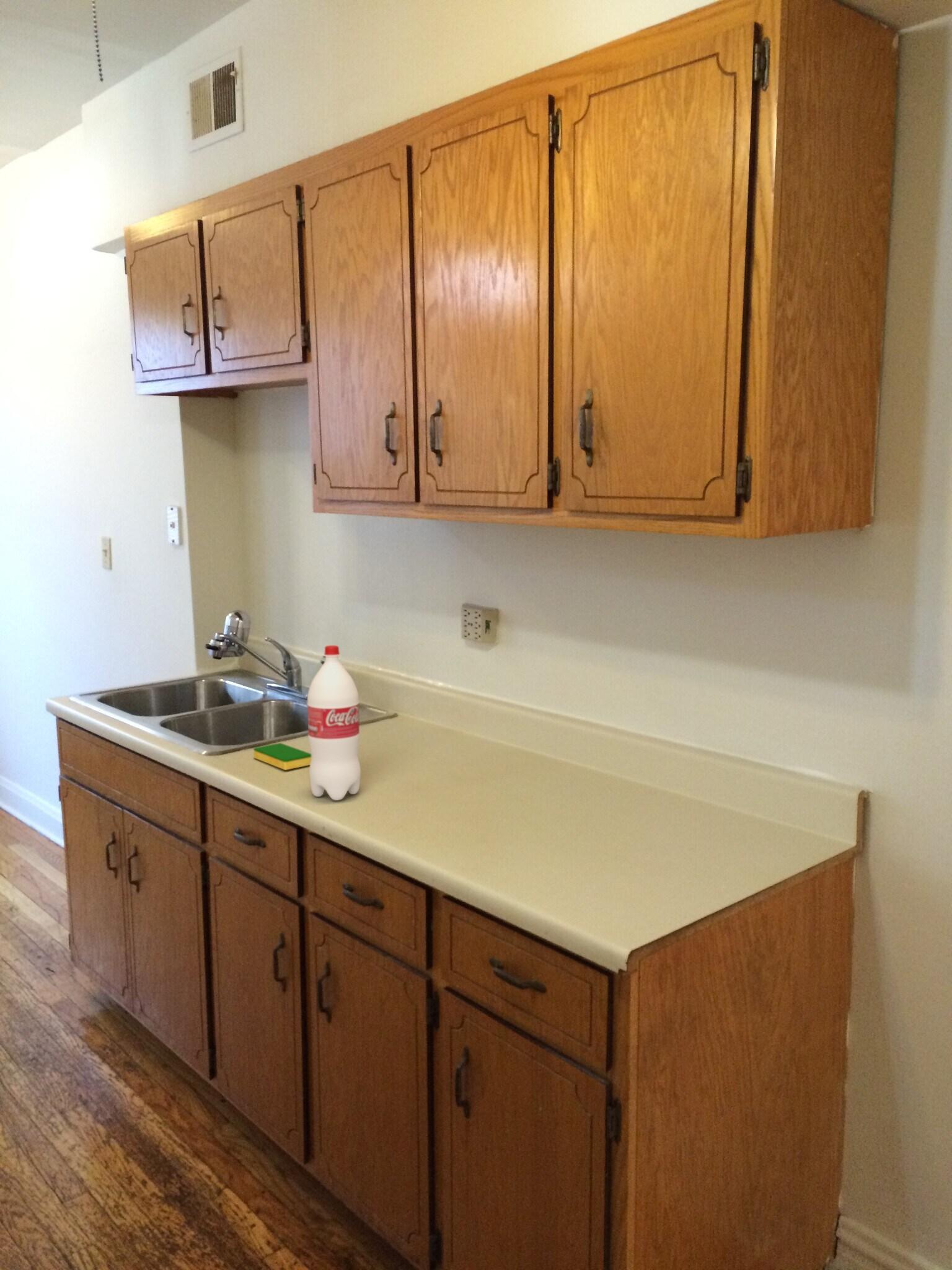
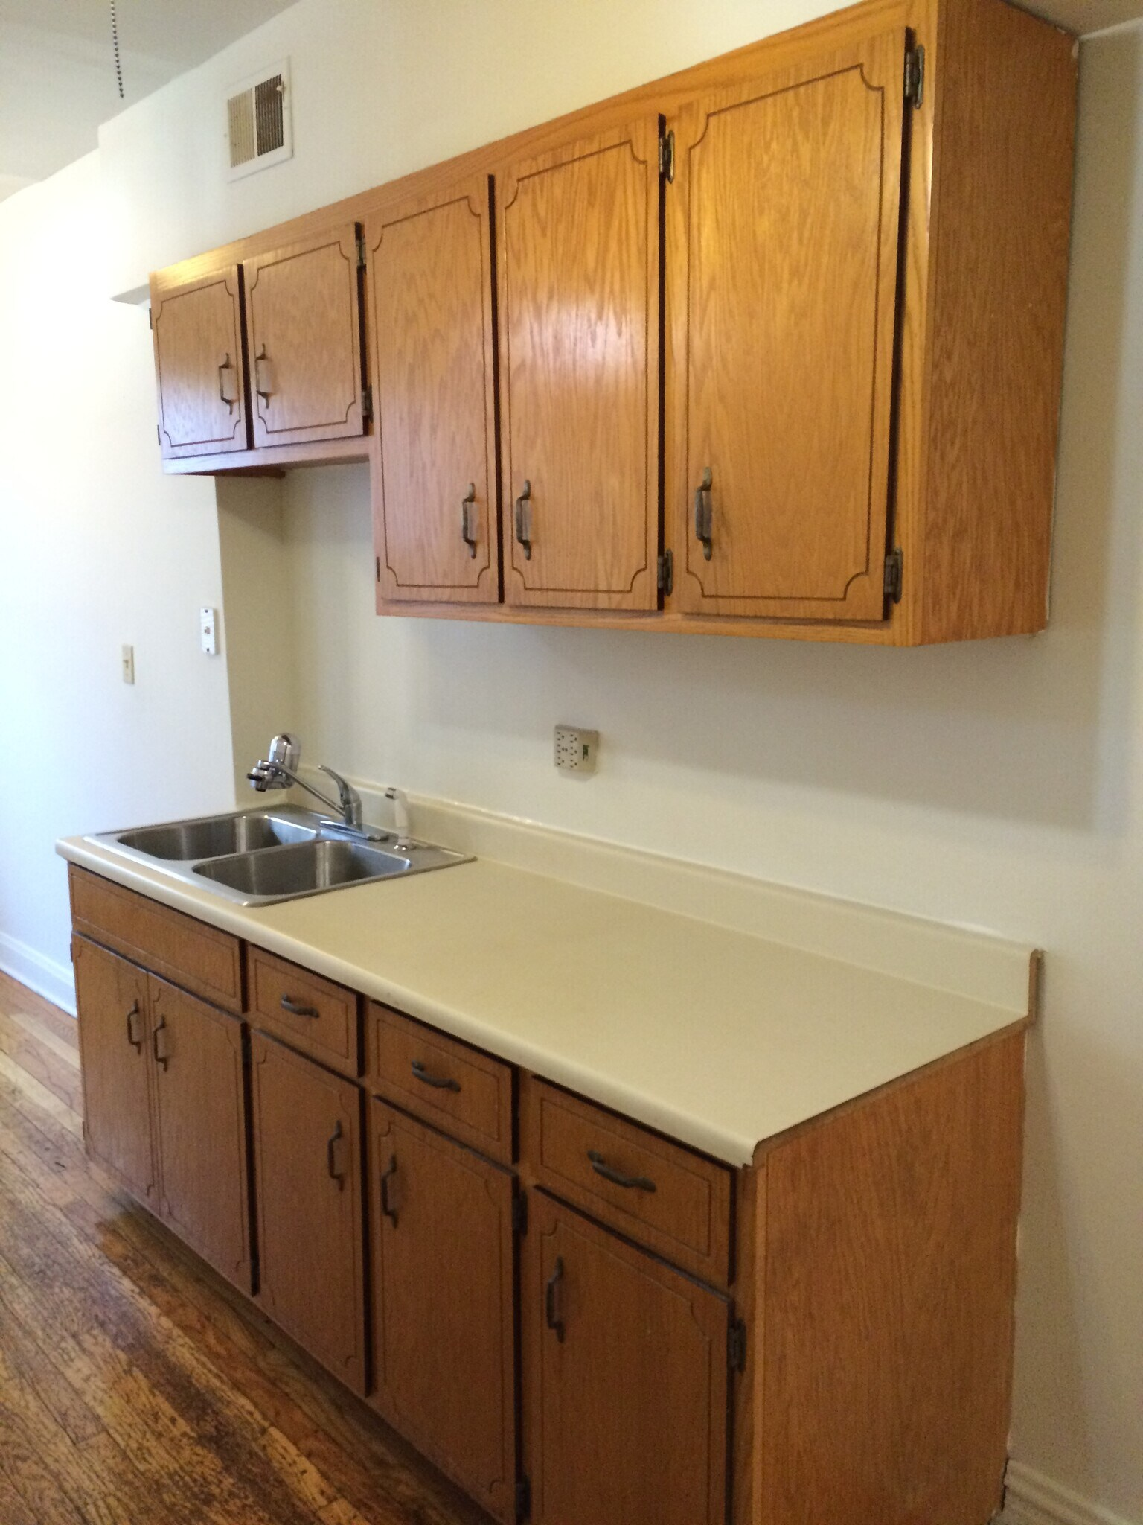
- bottle (333, 721)
- dish sponge (283, 756)
